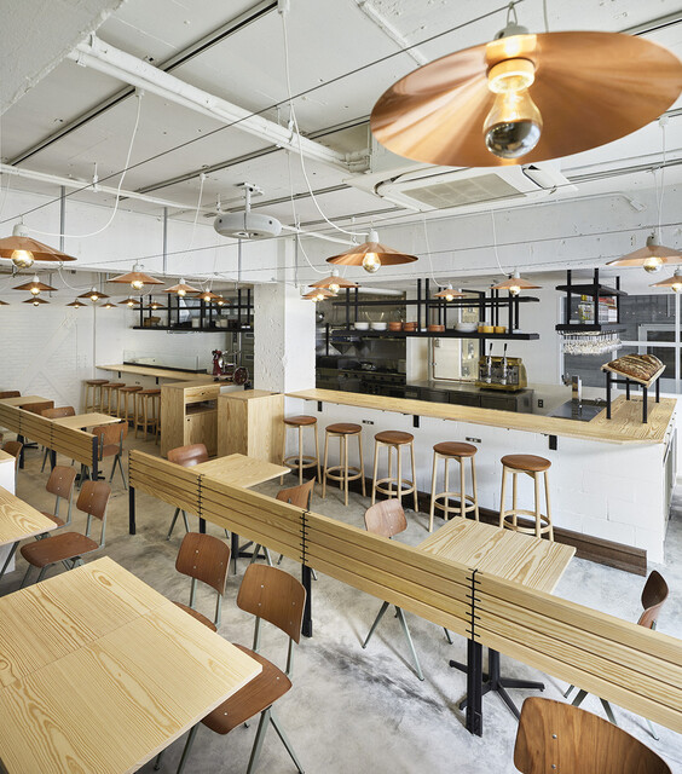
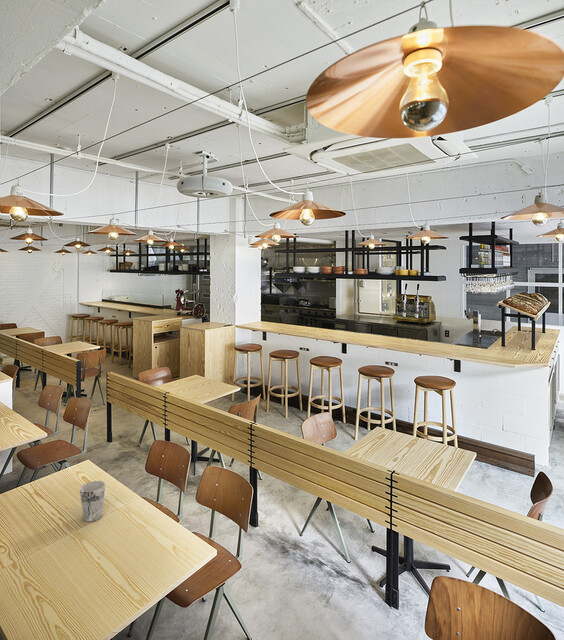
+ cup (93, 501)
